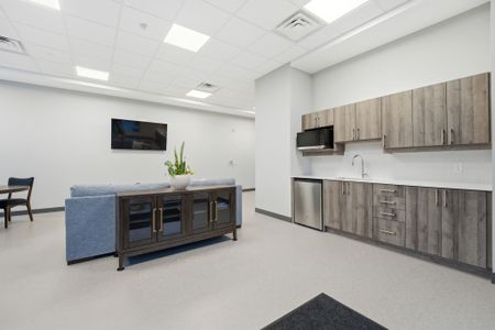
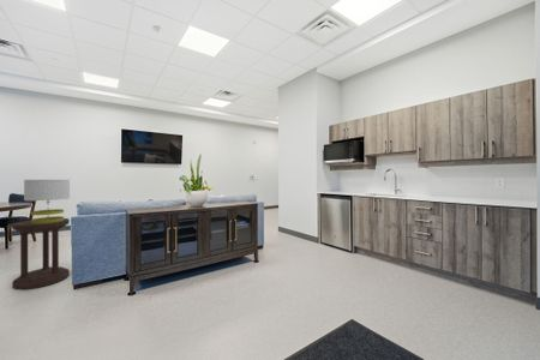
+ table lamp (48, 199)
+ side table (43, 251)
